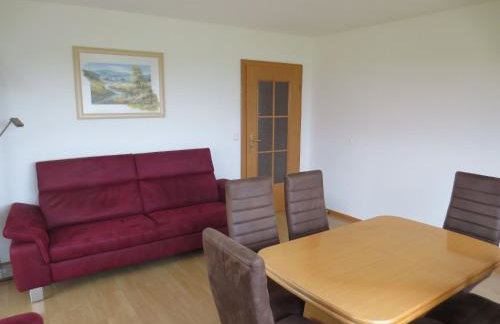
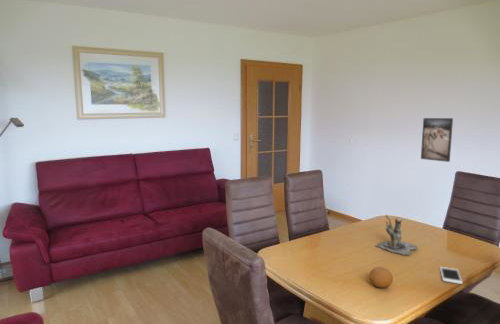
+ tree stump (396, 232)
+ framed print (436, 139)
+ cell phone (450, 275)
+ fruit (380, 277)
